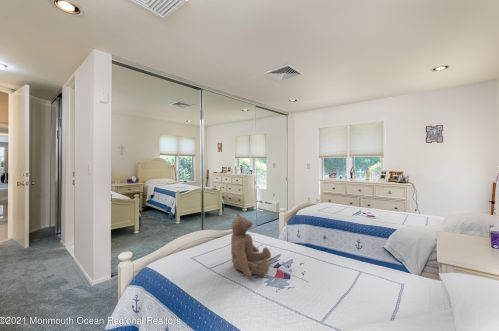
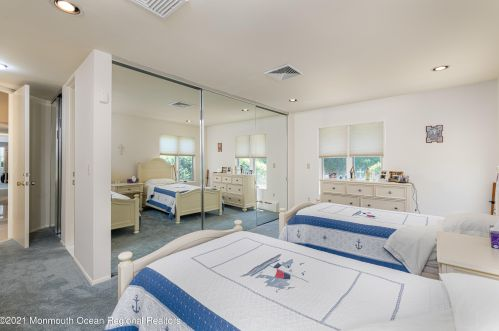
- teddy bear (251, 241)
